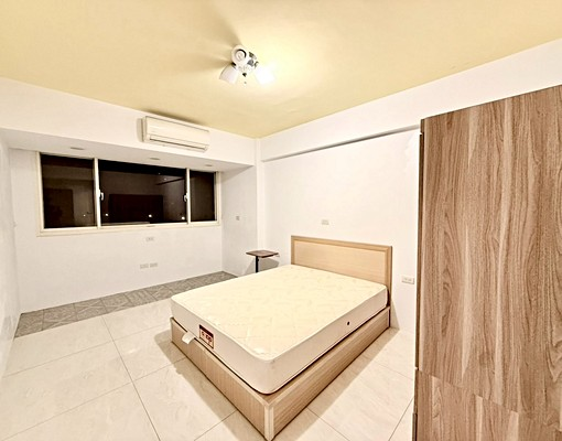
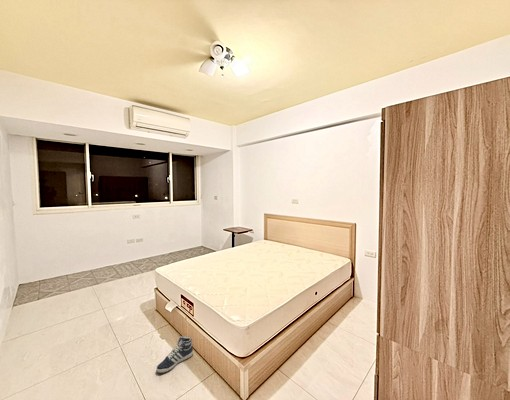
+ sneaker (175, 352)
